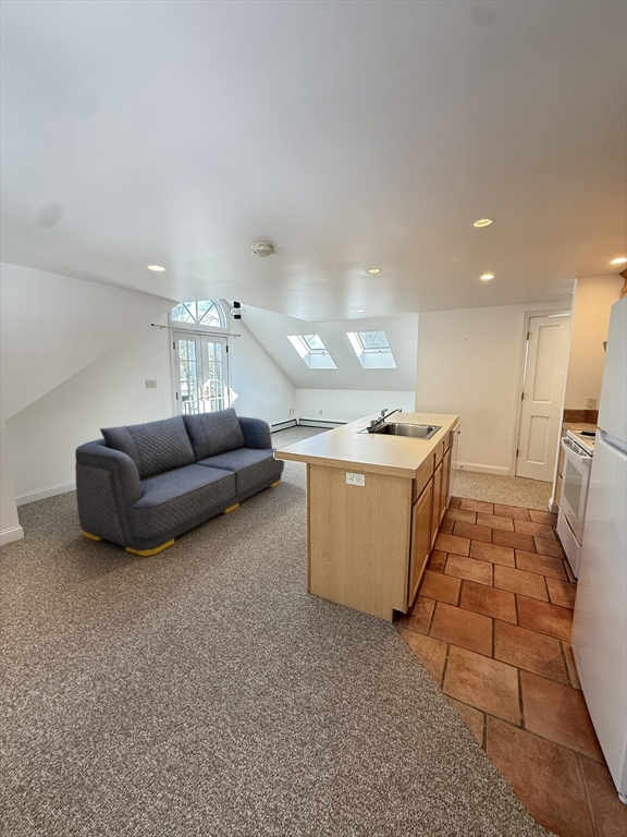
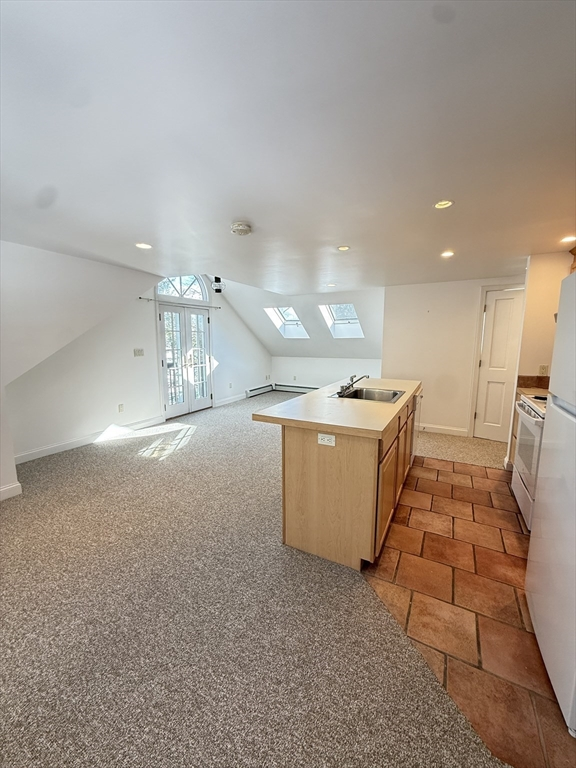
- sofa (198, 460)
